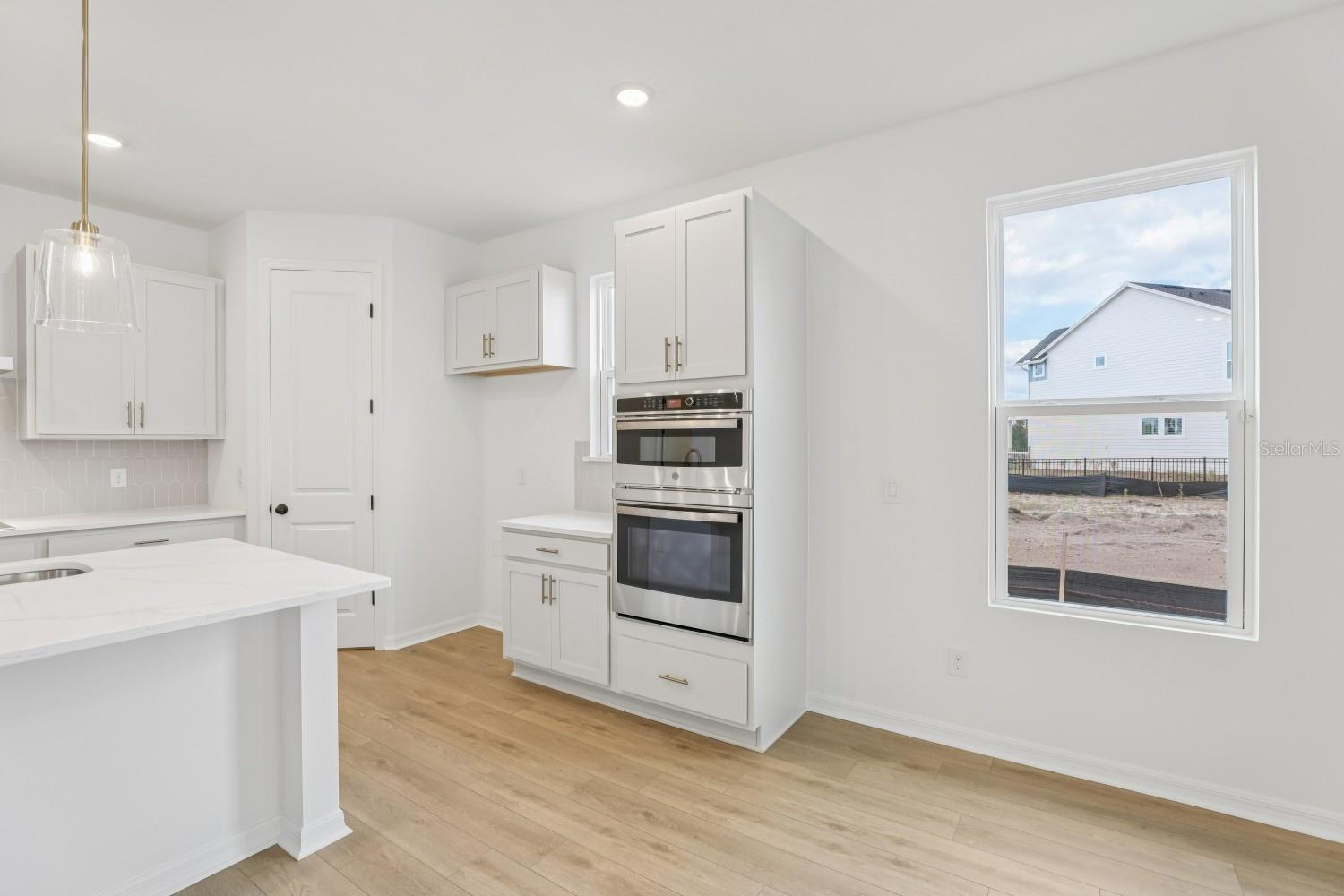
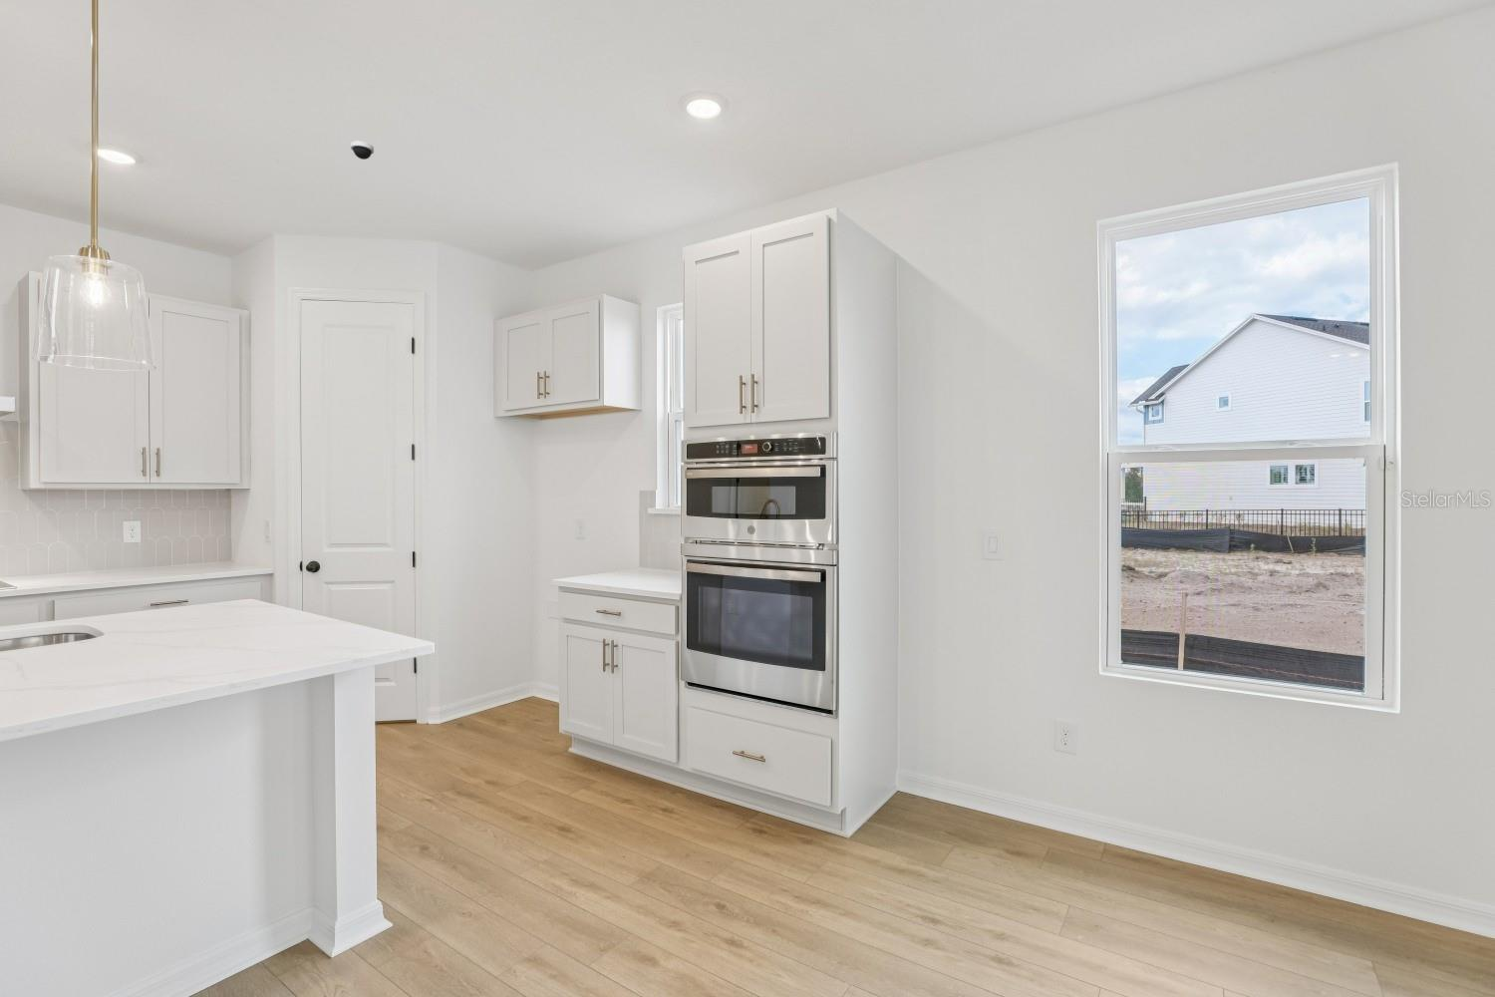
+ dome security camera (362, 151)
